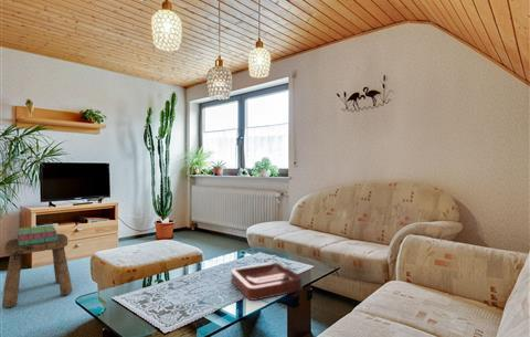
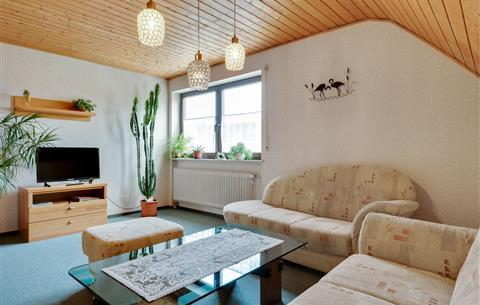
- decorative tray (265, 278)
- stool (38, 251)
- stack of books (36, 234)
